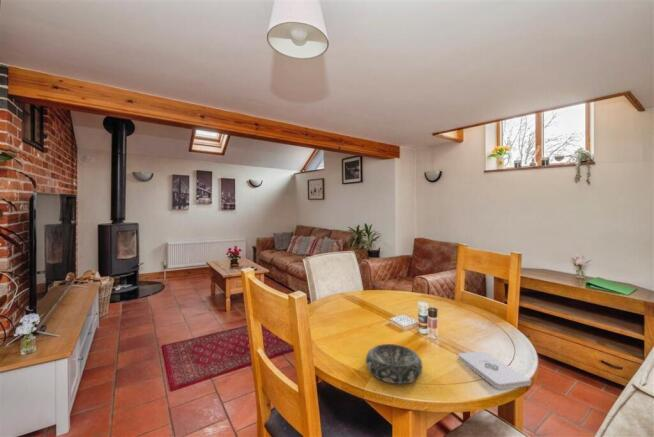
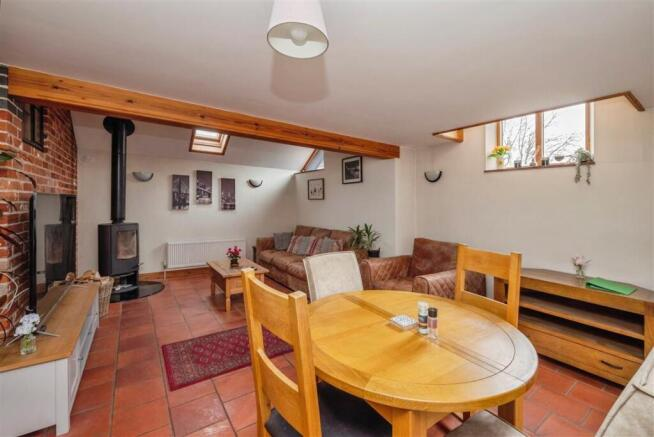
- decorative bowl (393, 362)
- notepad (490, 368)
